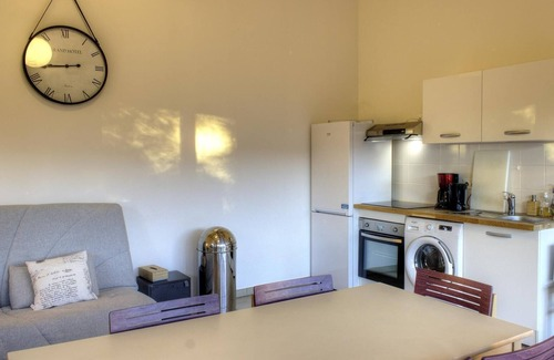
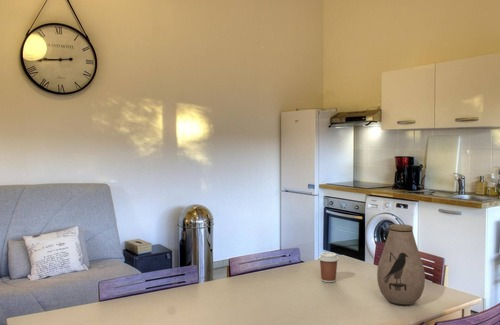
+ coffee cup (328, 267)
+ vase (400, 263)
